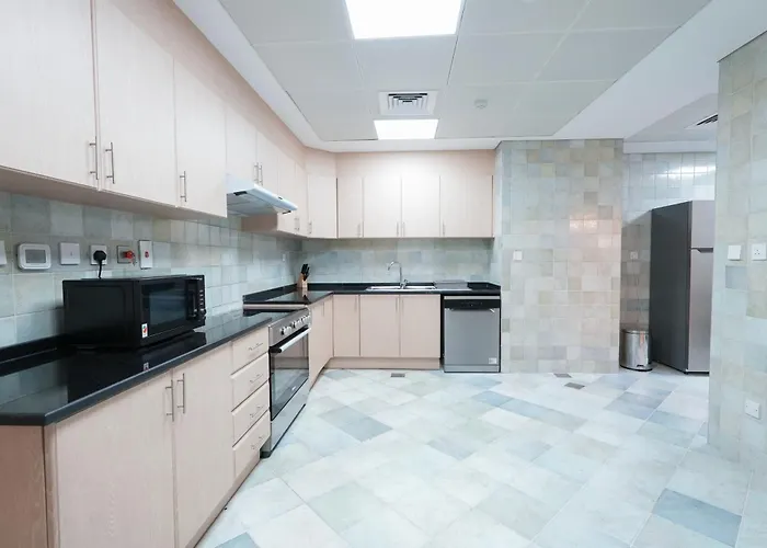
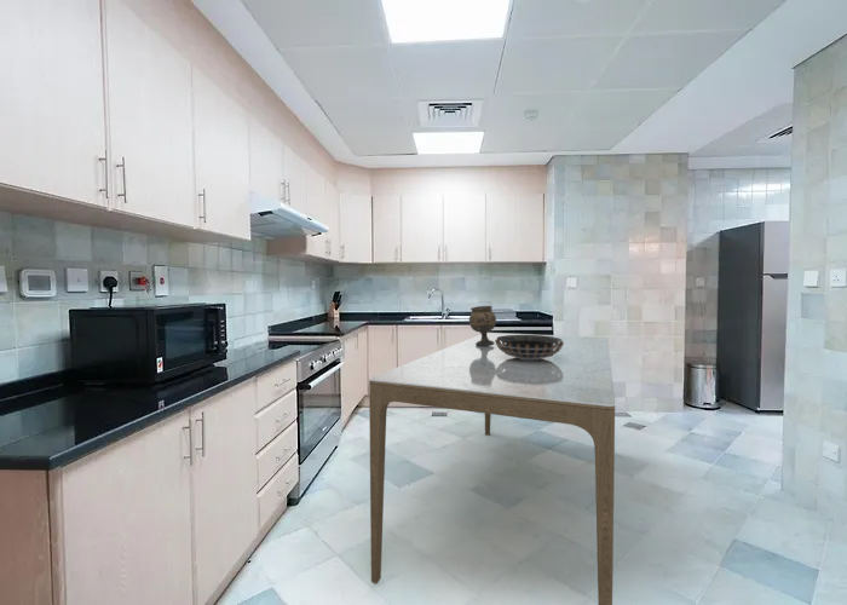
+ decorative bowl (528, 347)
+ dining table (522, 417)
+ goblet (482, 325)
